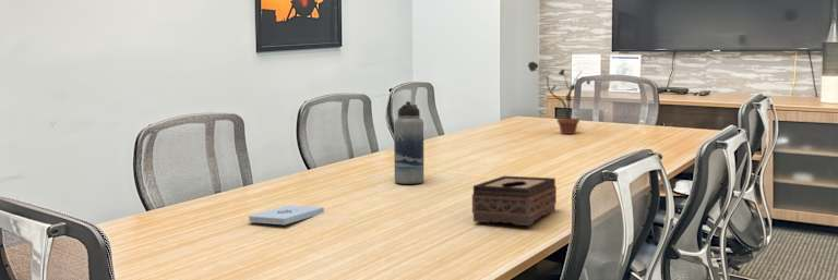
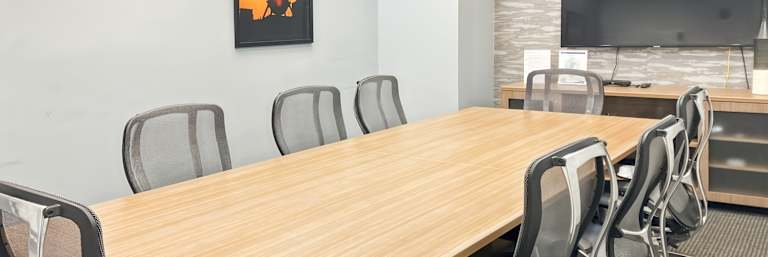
- notepad (286, 214)
- water bottle (410, 142)
- potted plant (560, 98)
- tissue box (515, 198)
